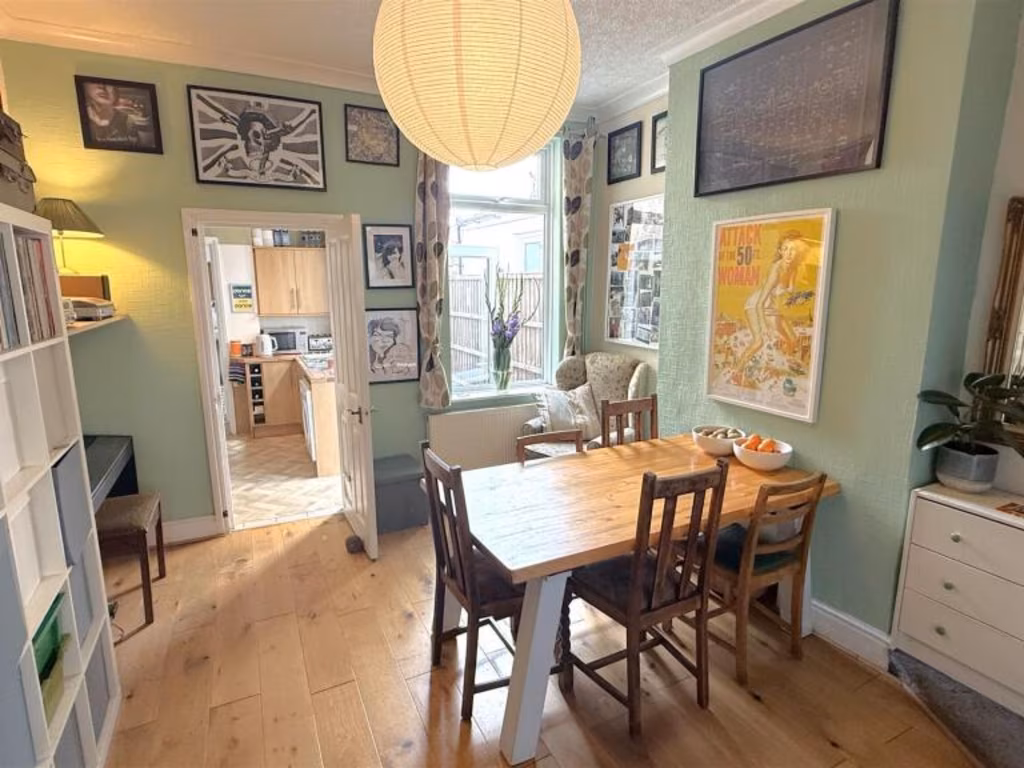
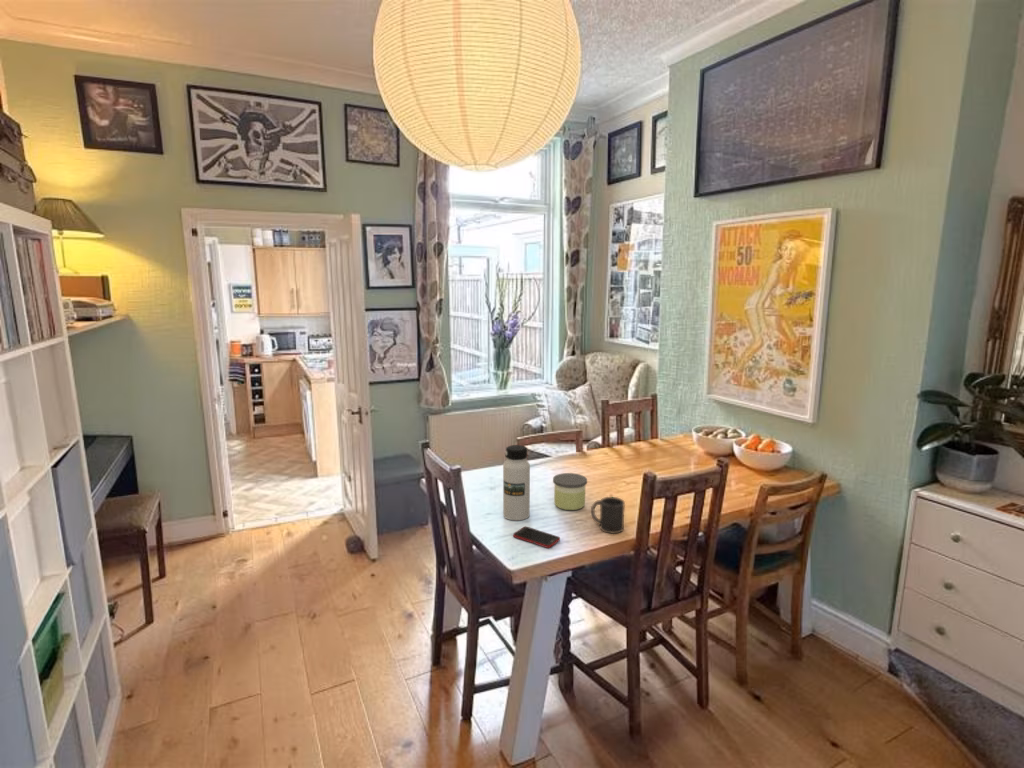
+ candle (569, 491)
+ water bottle (516, 481)
+ mug (606, 513)
+ cell phone (536, 537)
